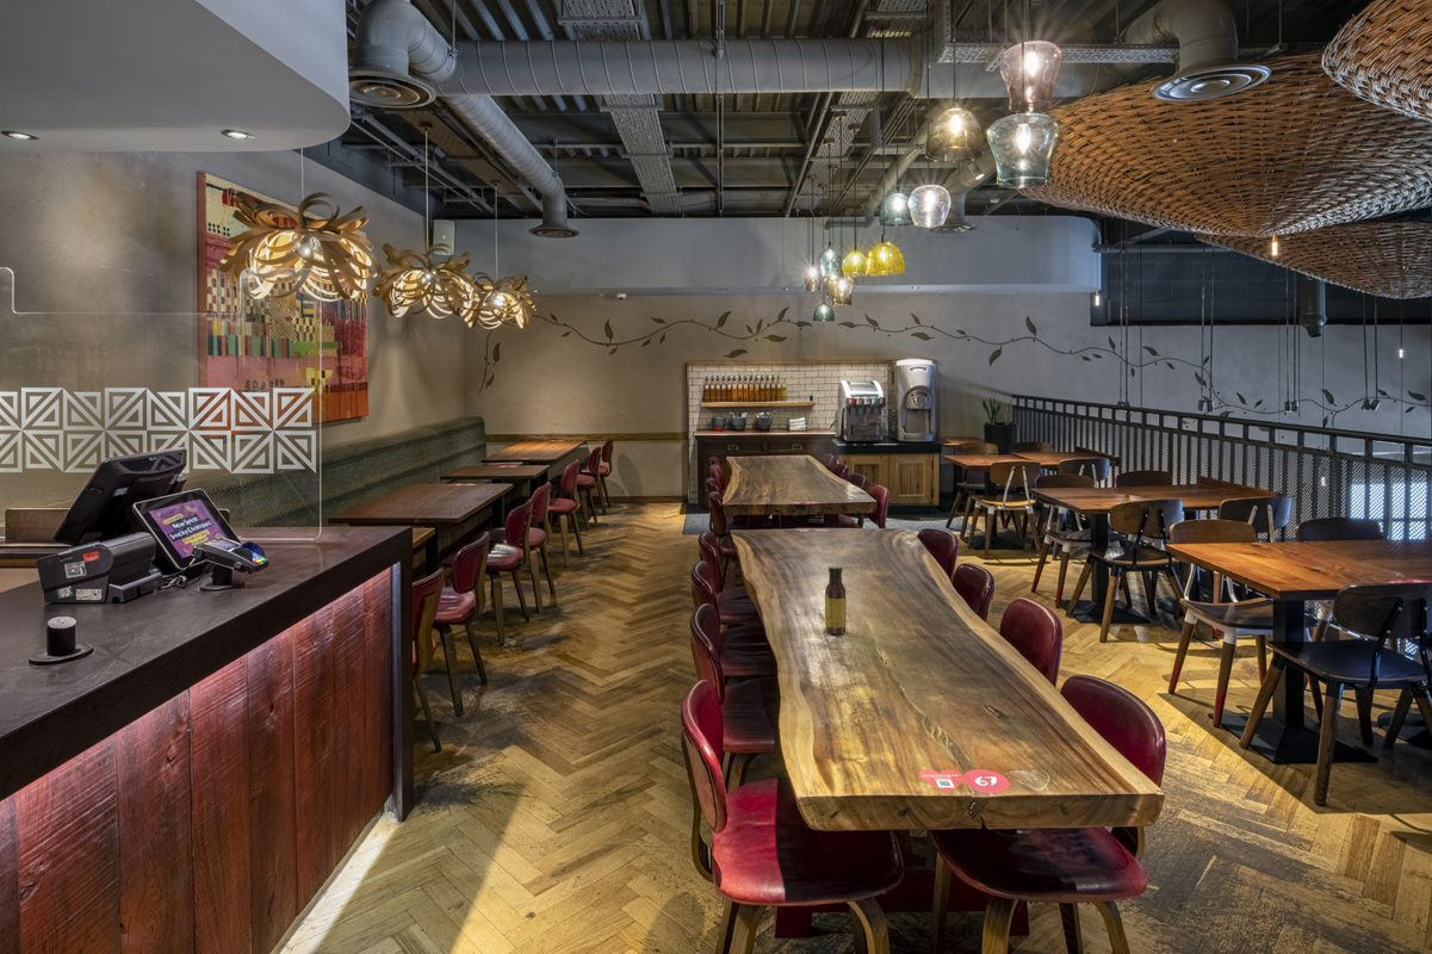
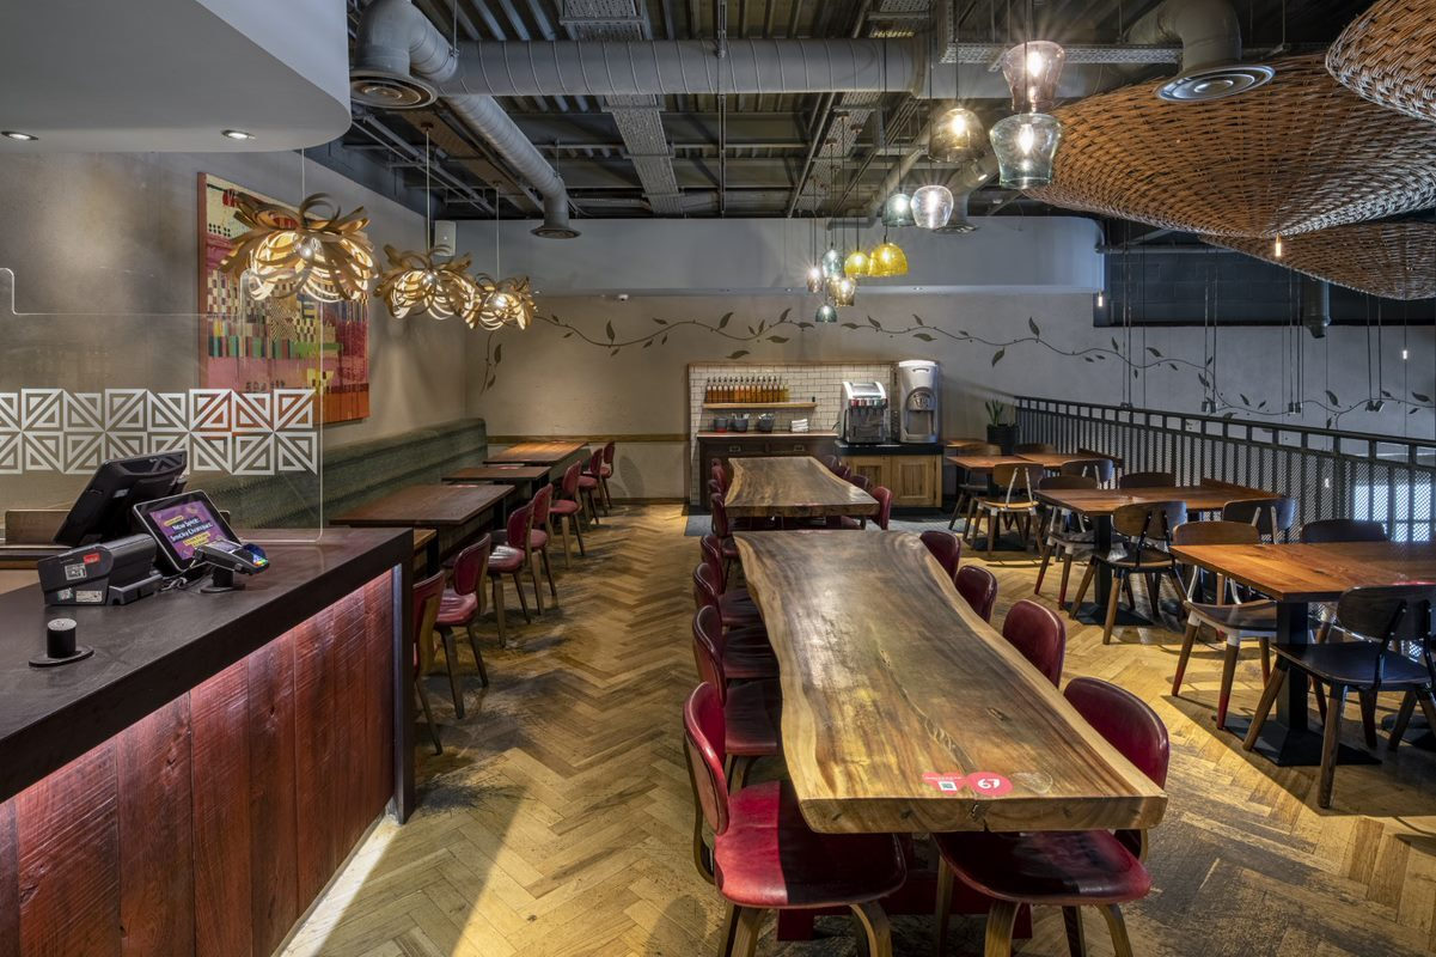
- sauce bottle (835, 599)
